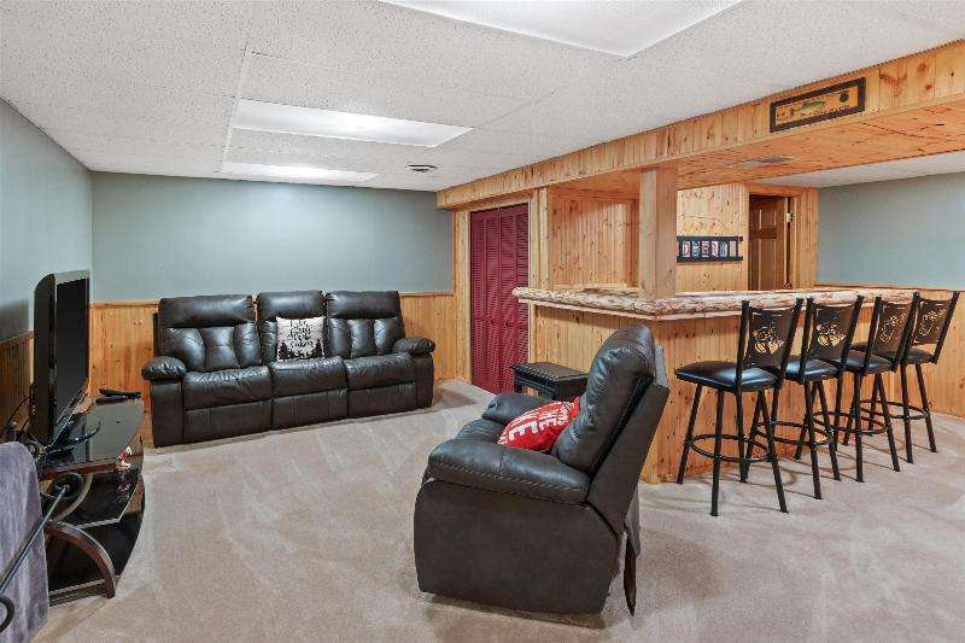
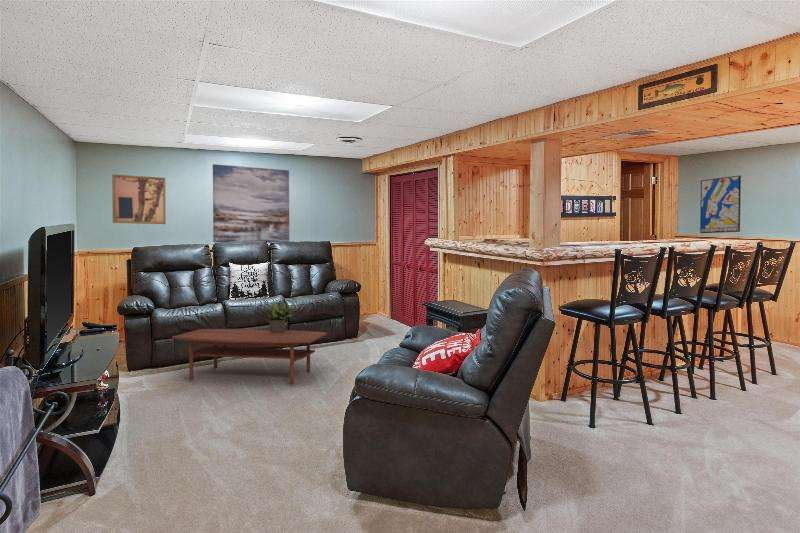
+ coffee table (251, 355)
+ wall art (139, 200)
+ wall art (719, 205)
+ wall art (252, 205)
+ potted plant (280, 315)
